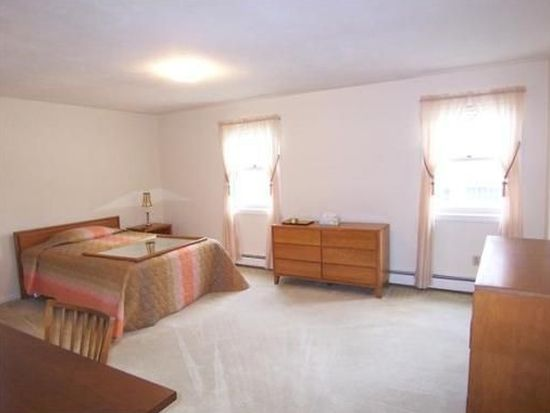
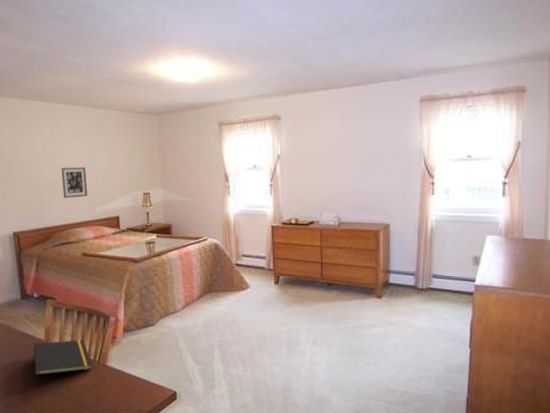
+ notepad (61, 355)
+ wall art (74, 182)
